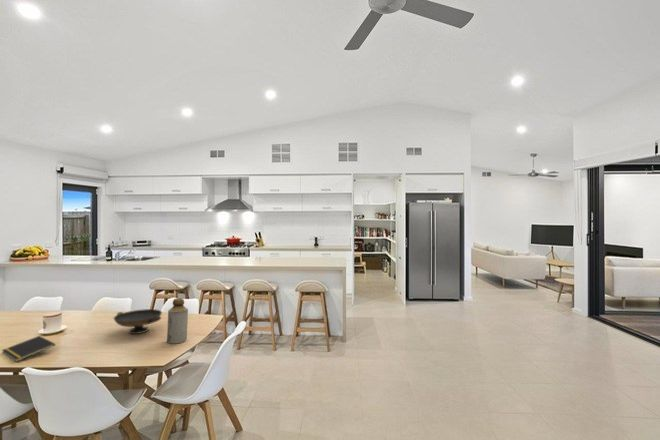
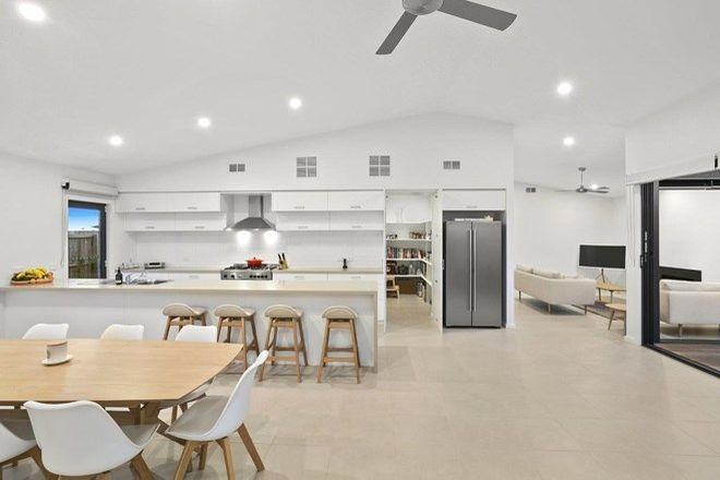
- notepad (28, 347)
- bottle (177, 319)
- decorative bowl (138, 322)
